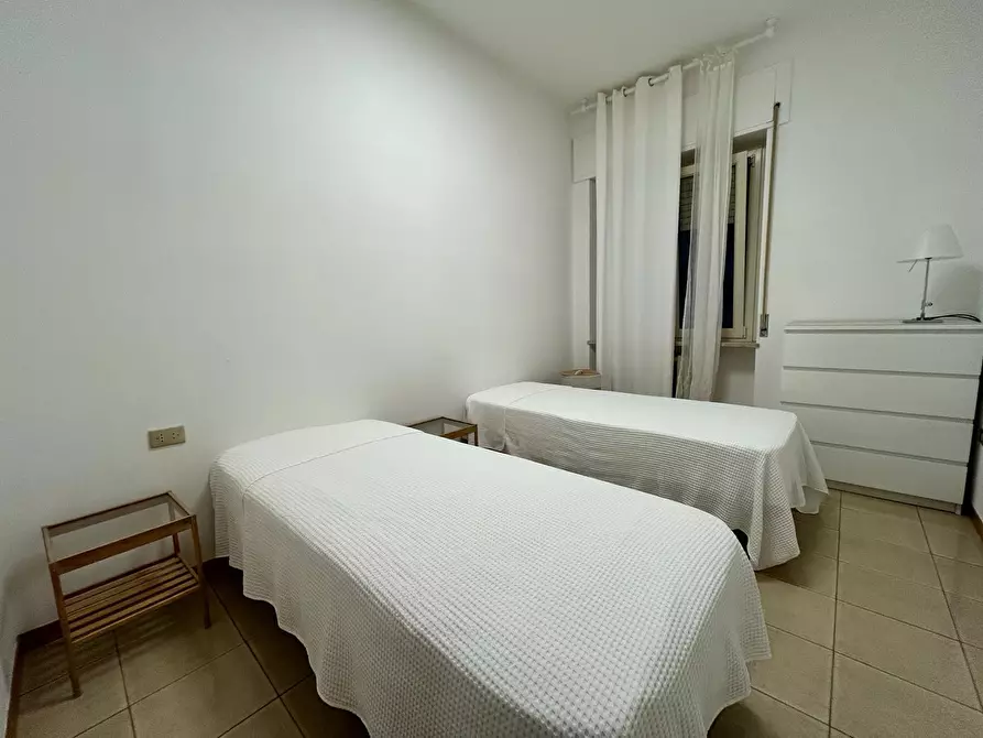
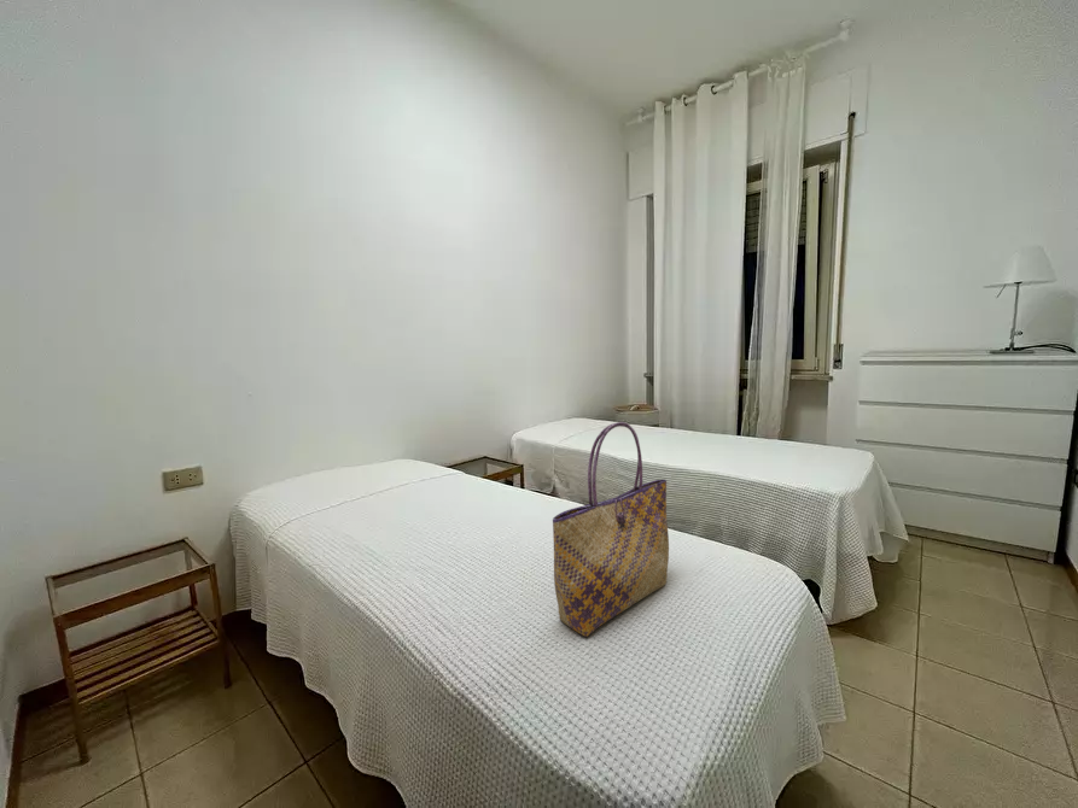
+ tote bag (614, 514)
